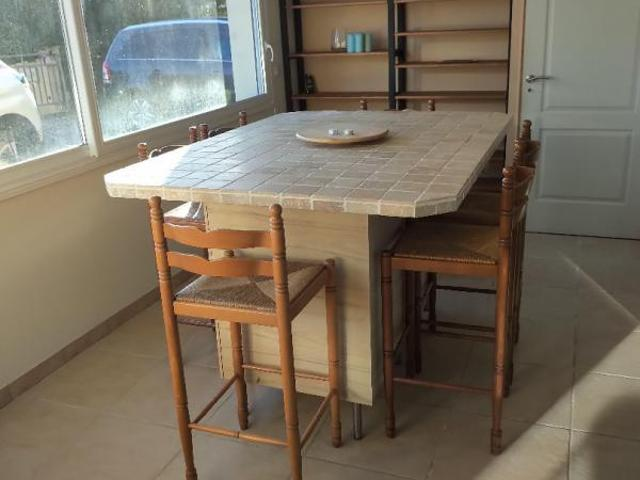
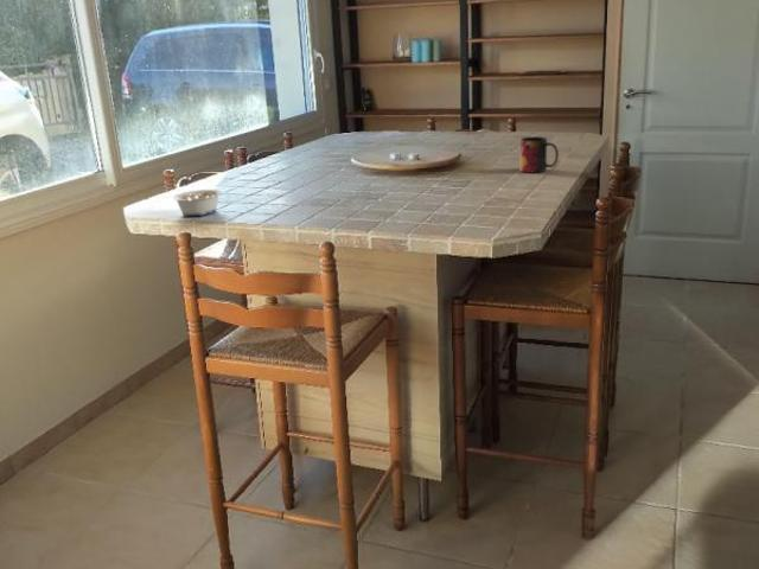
+ legume (197, 202)
+ mug (538, 154)
